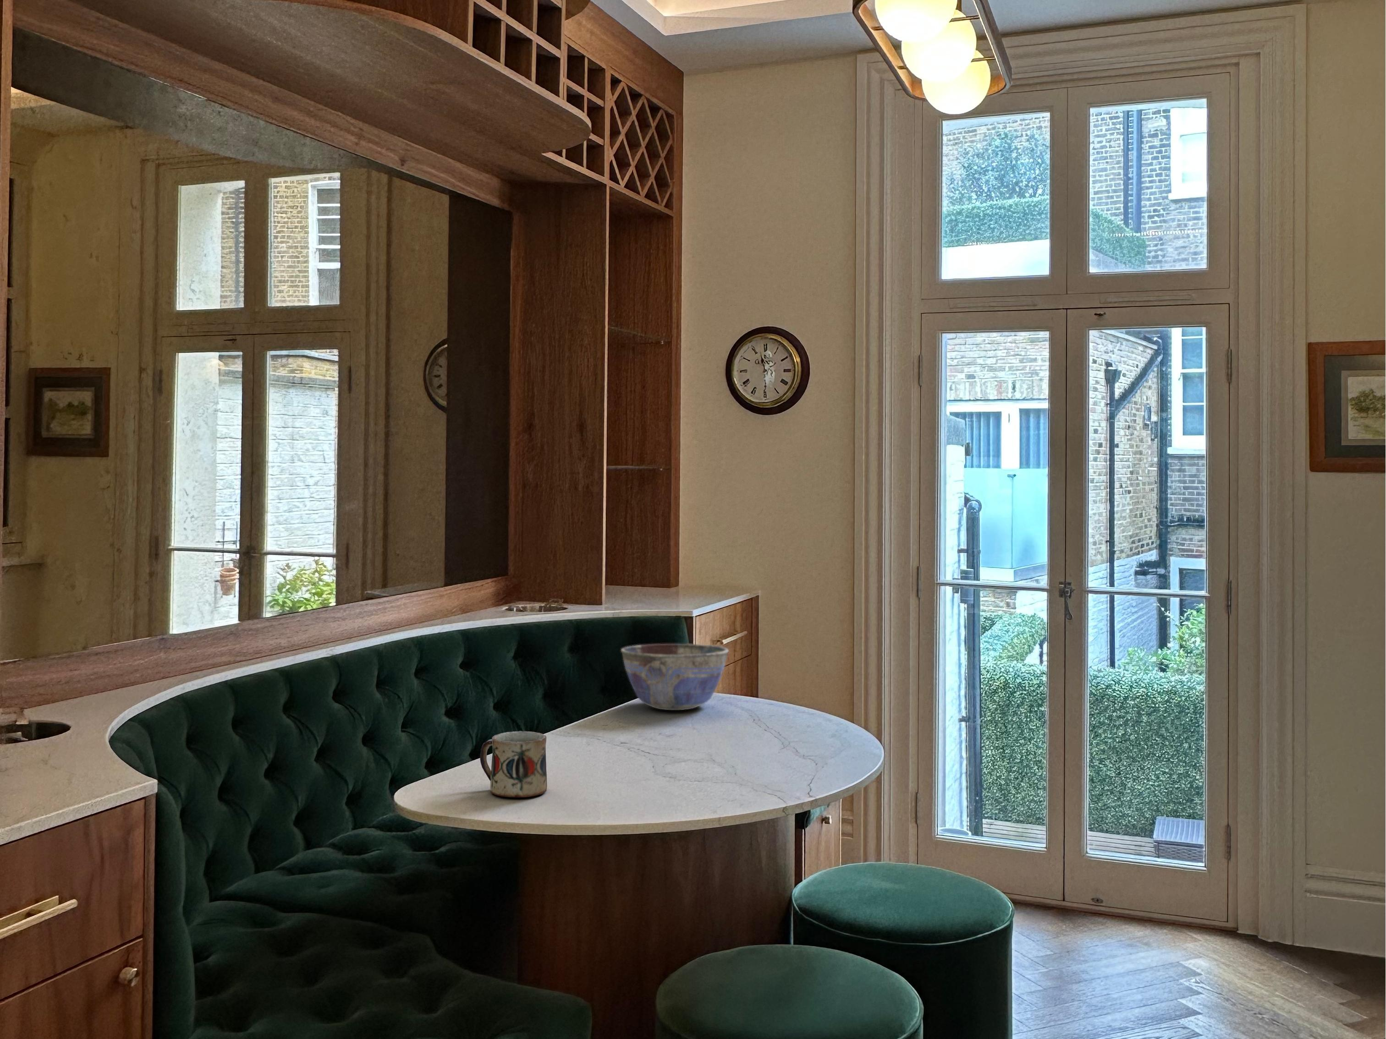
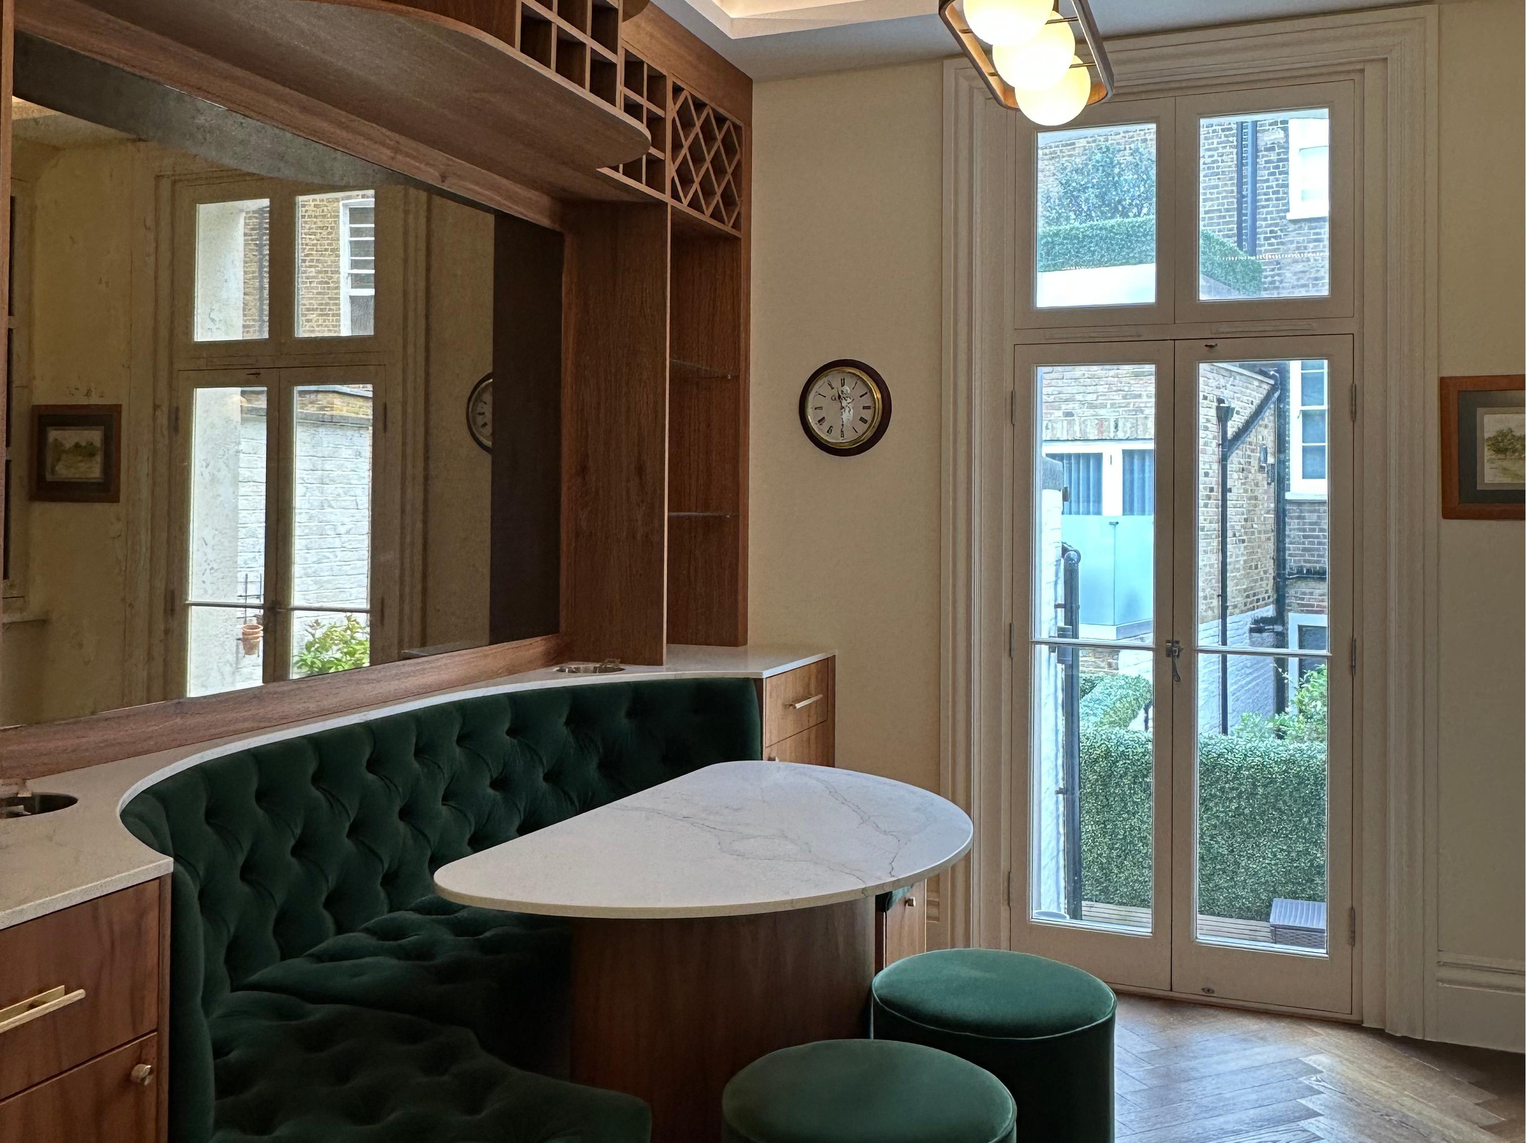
- mug (515, 763)
- bowl (674, 678)
